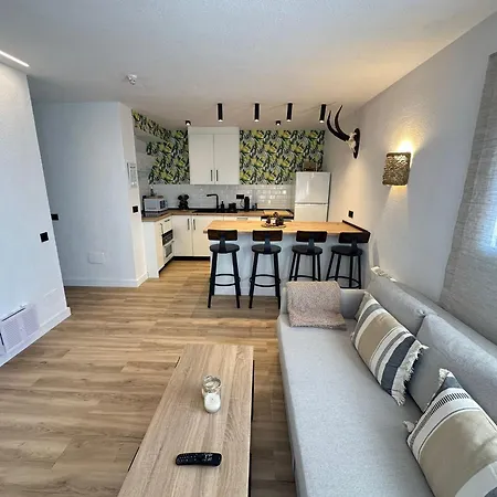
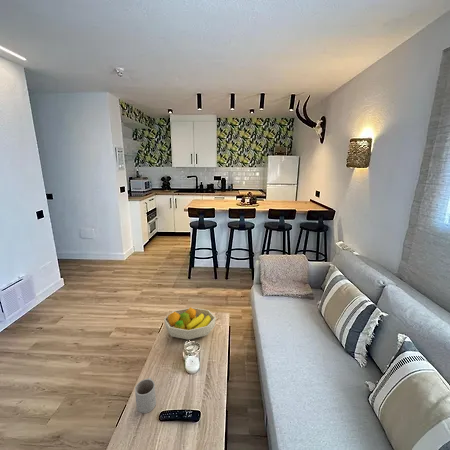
+ mug (147, 392)
+ fruit bowl (190, 321)
